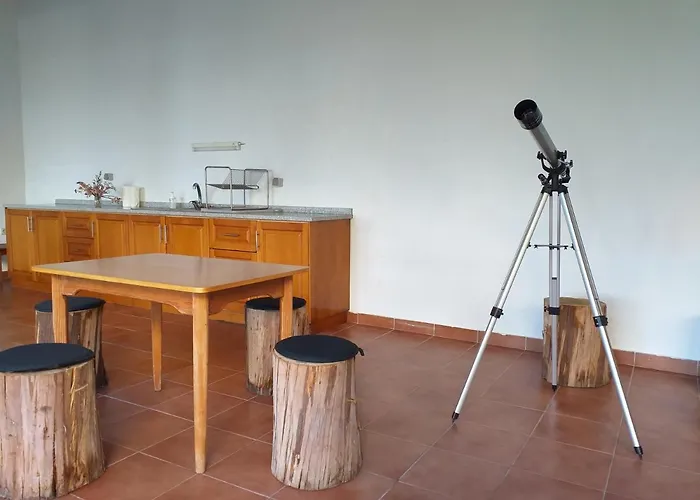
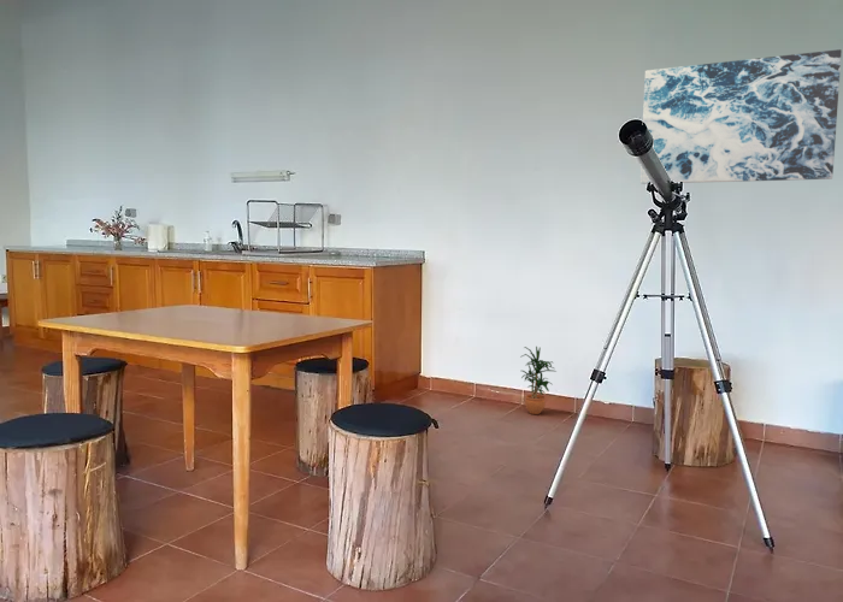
+ wall art (733, 122)
+ potted plant (538, 379)
